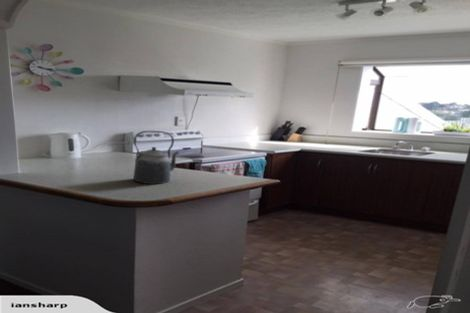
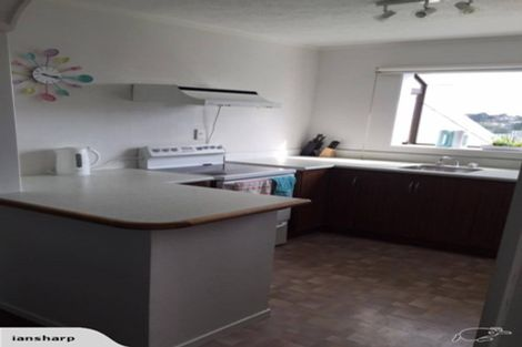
- kettle (157, 155)
